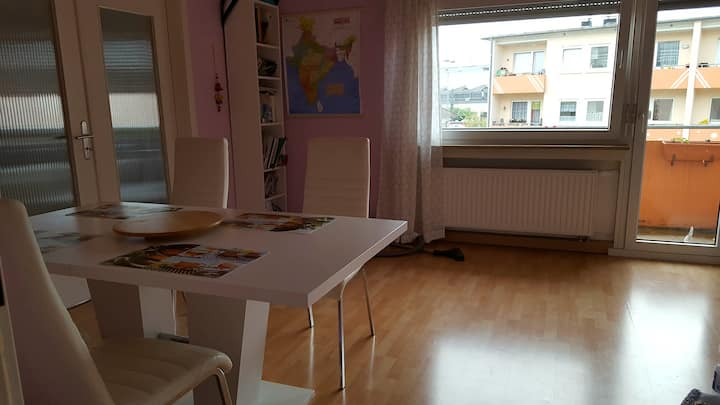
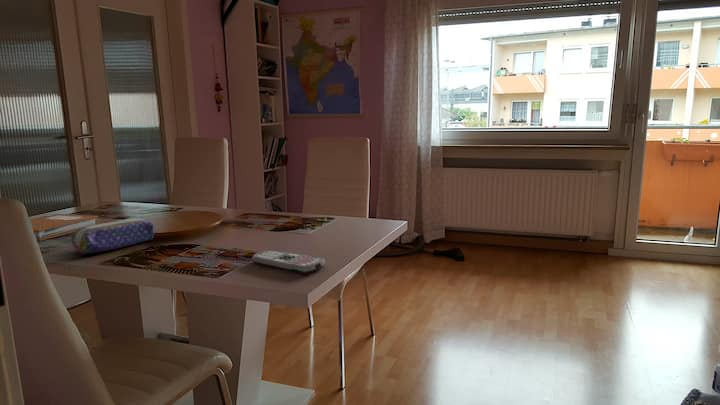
+ remote control (286, 261)
+ pencil case (114, 234)
+ notebook (48, 225)
